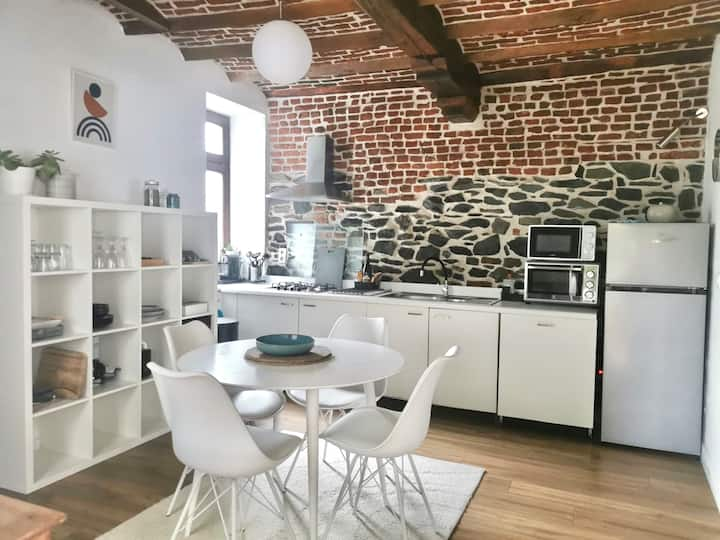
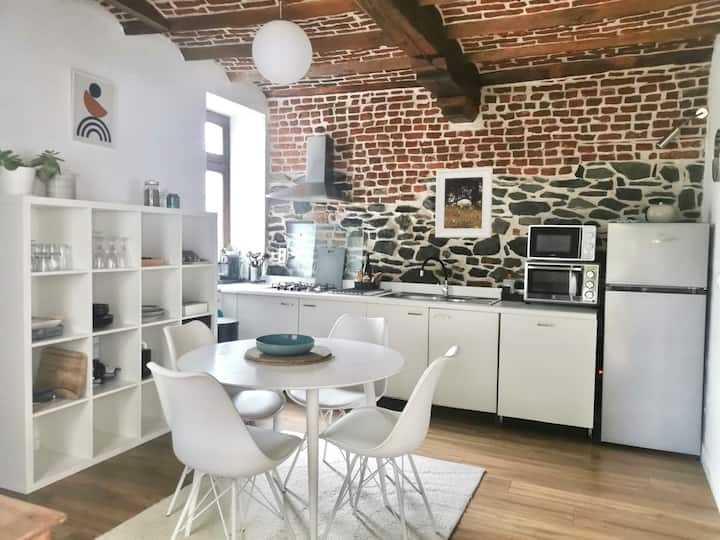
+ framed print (463, 203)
